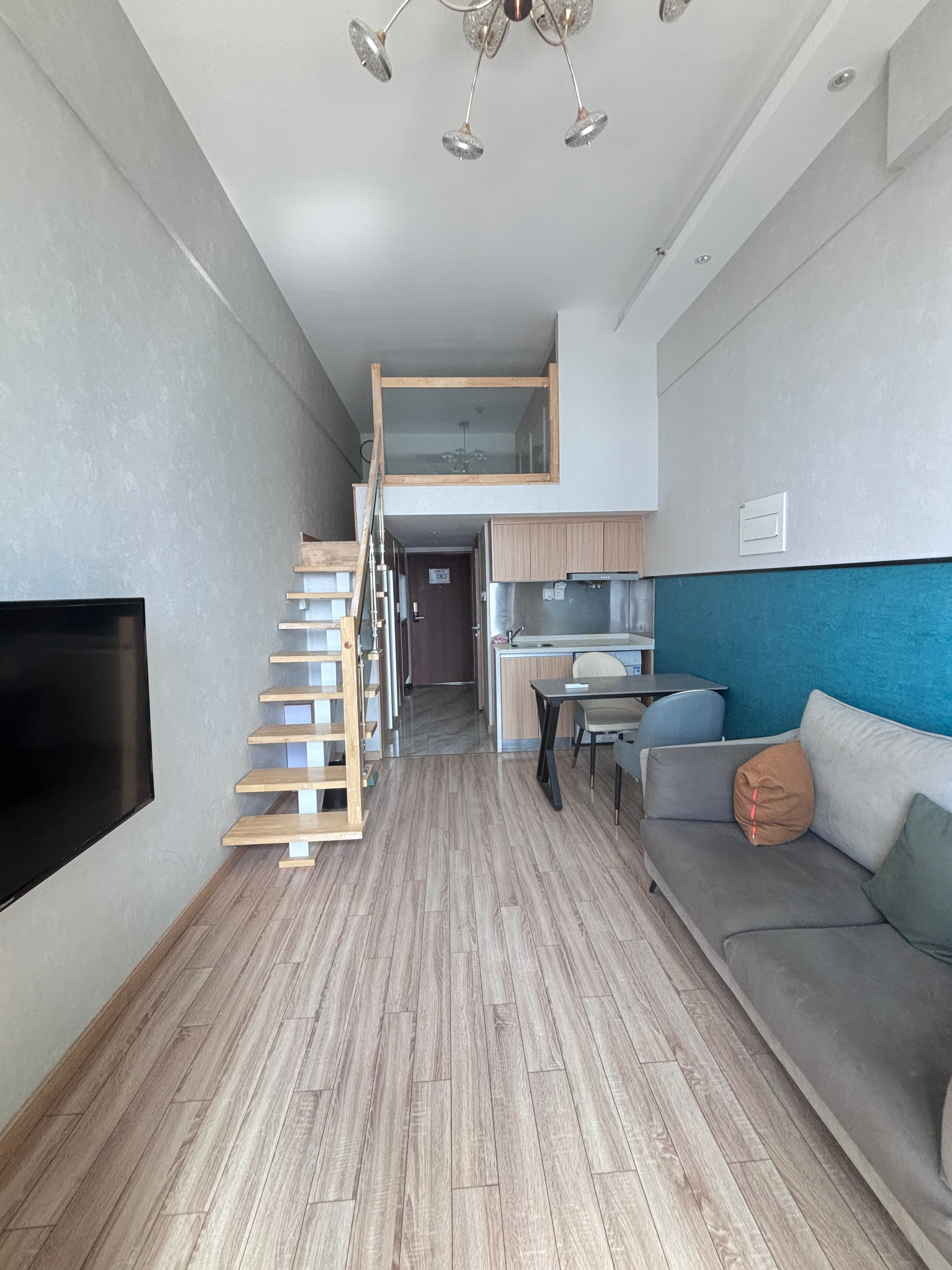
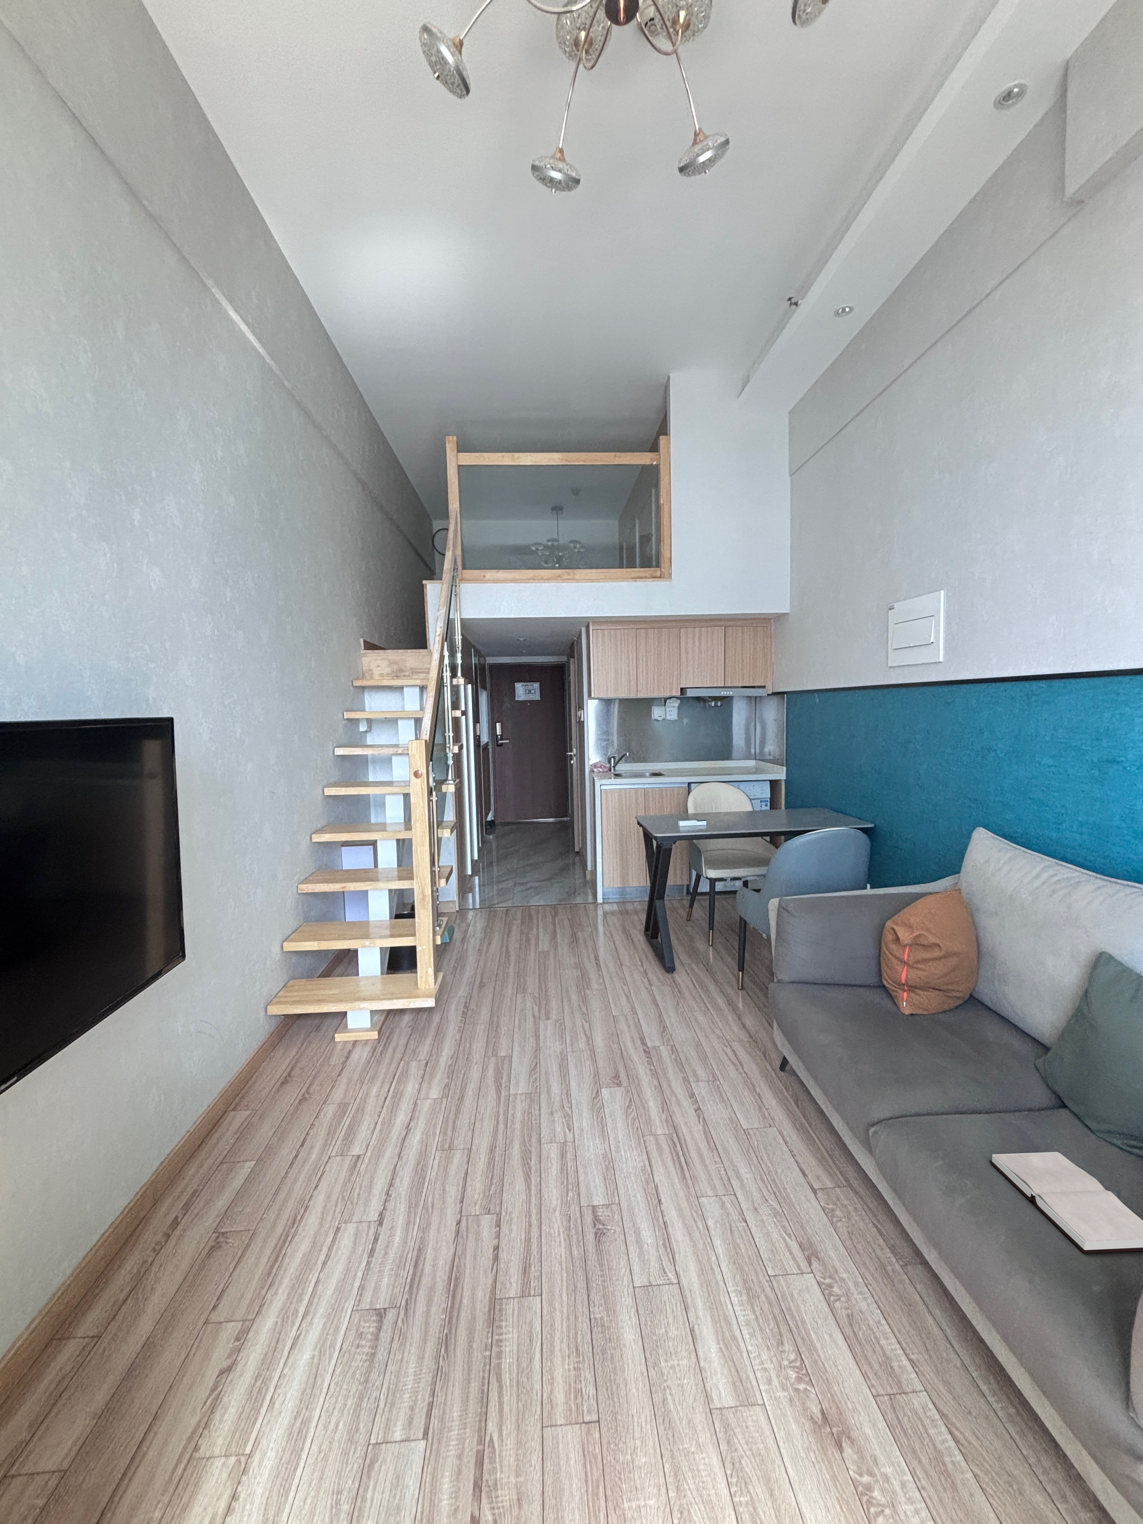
+ hardback book (1070, 1195)
